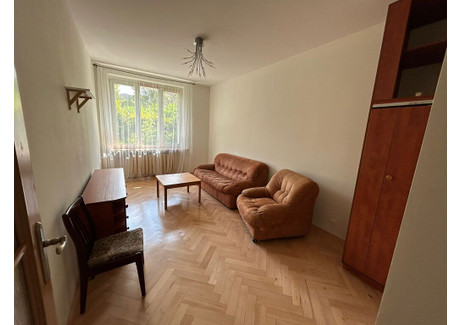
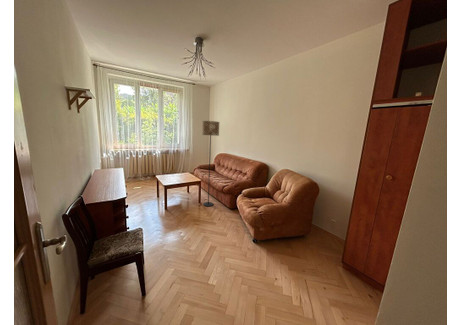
+ floor lamp (209, 164)
